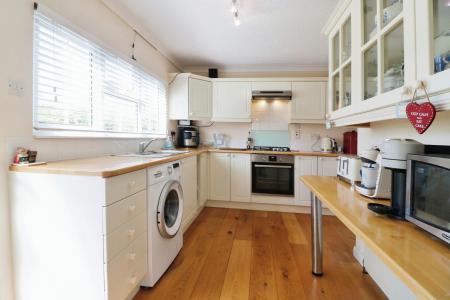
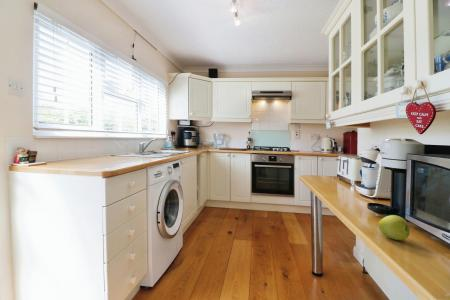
+ apple (394, 227)
